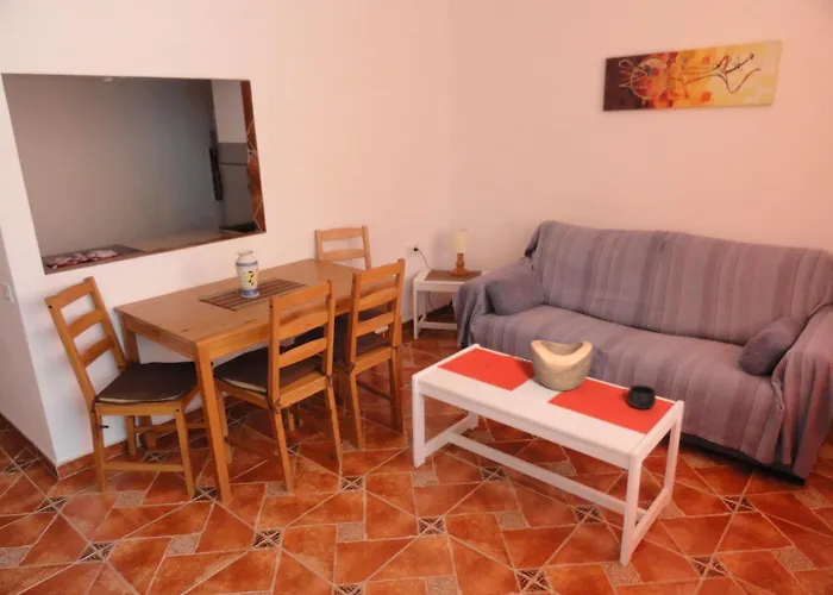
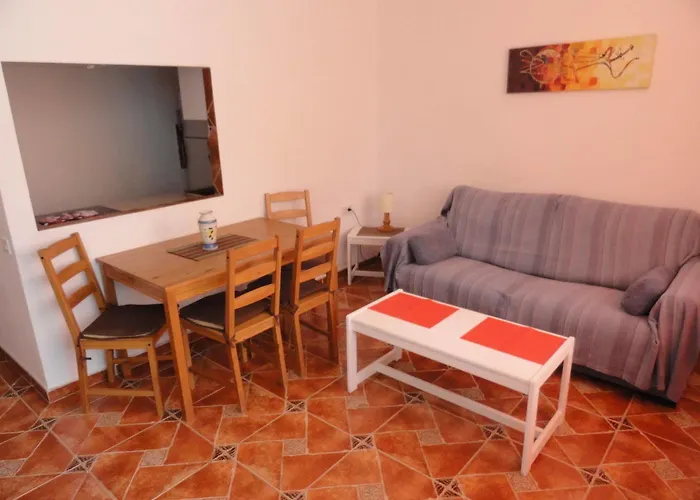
- decorative bowl (560, 363)
- mug (639, 396)
